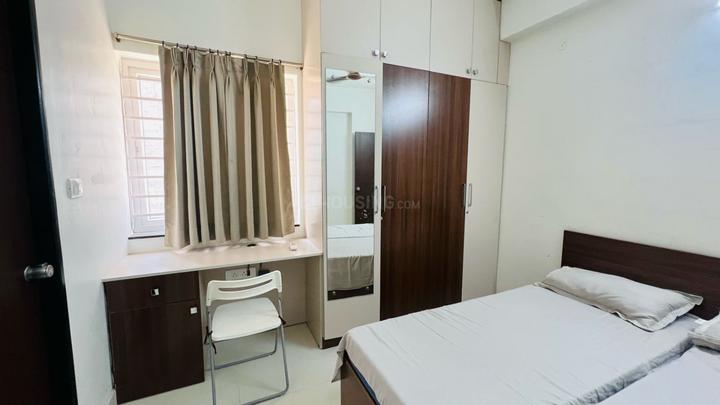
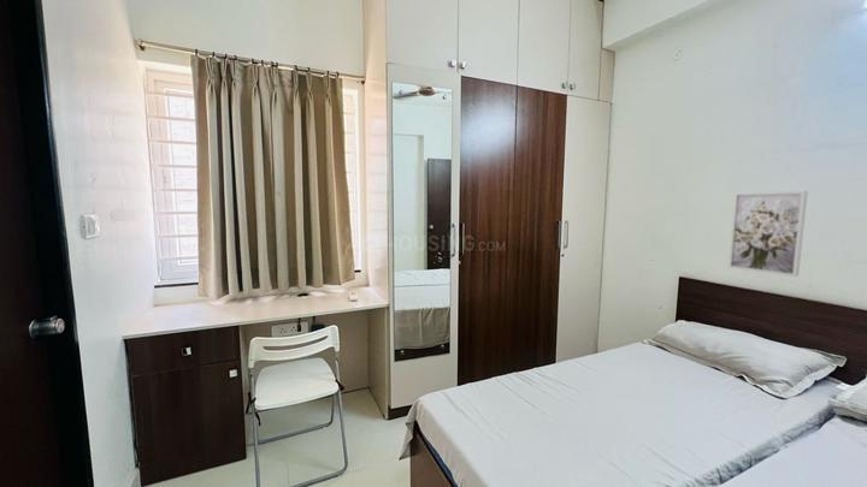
+ wall art (765, 232)
